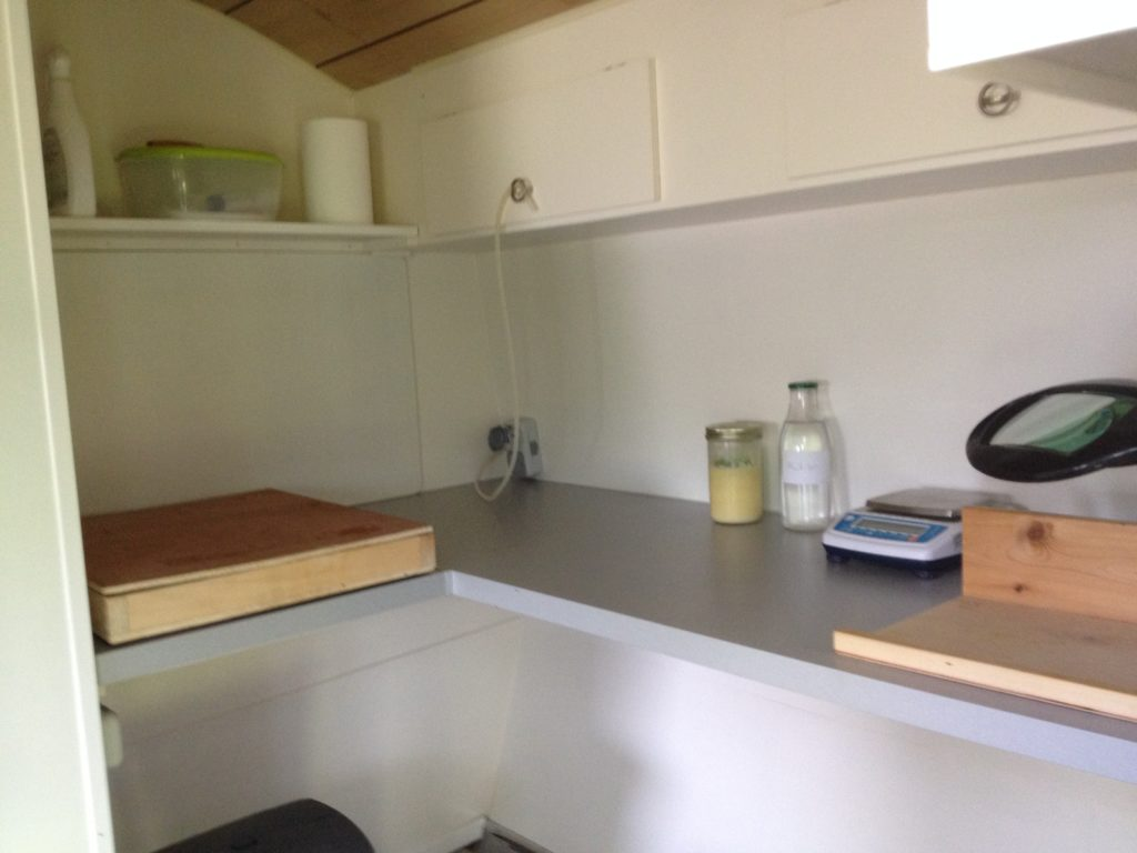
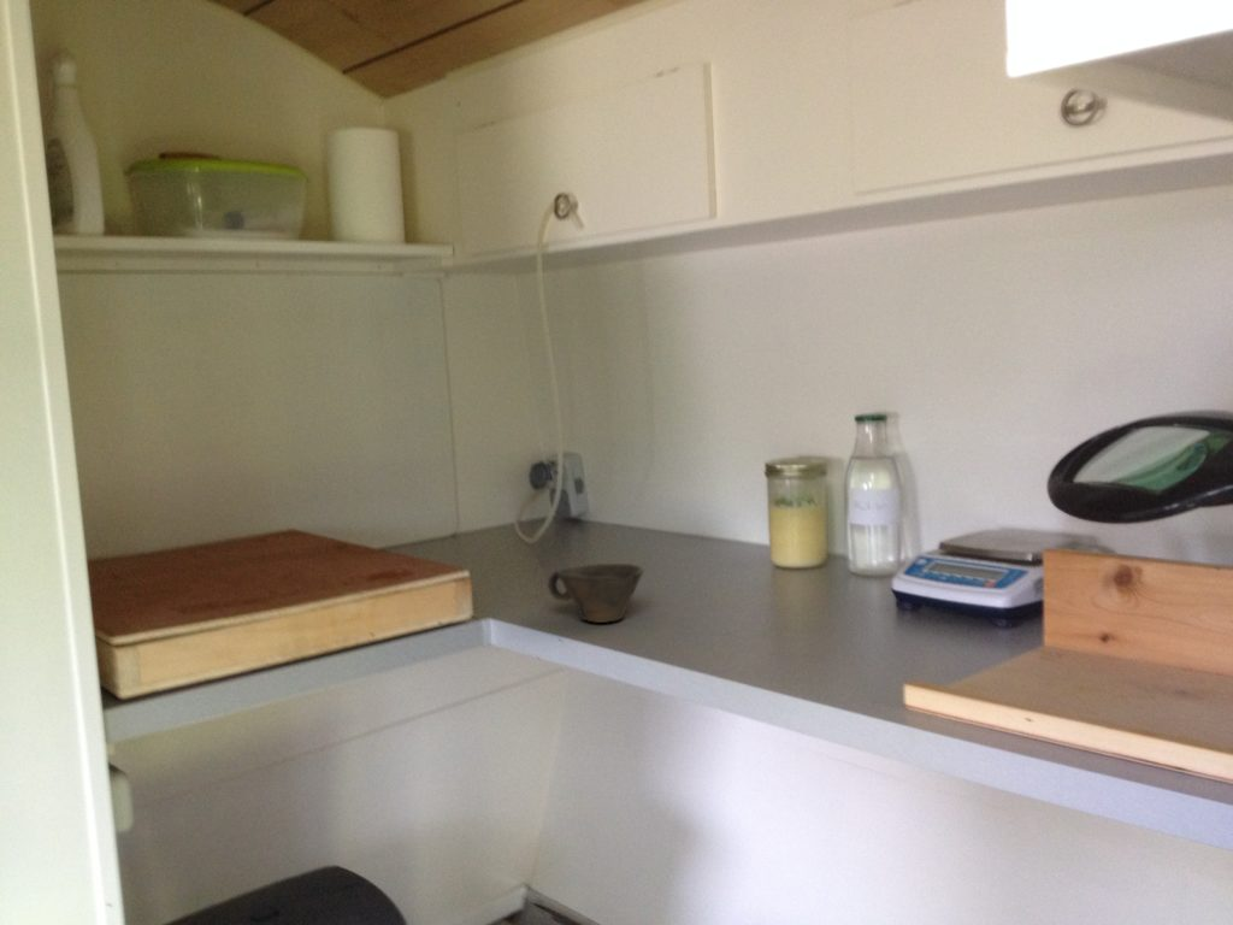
+ cup (596, 591)
